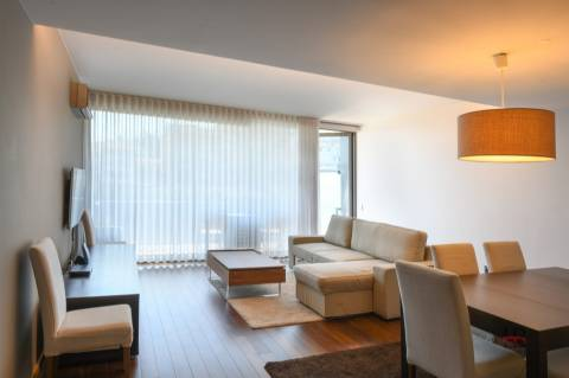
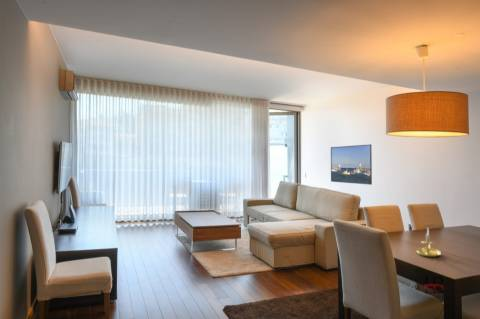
+ candle holder (427, 241)
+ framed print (349, 164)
